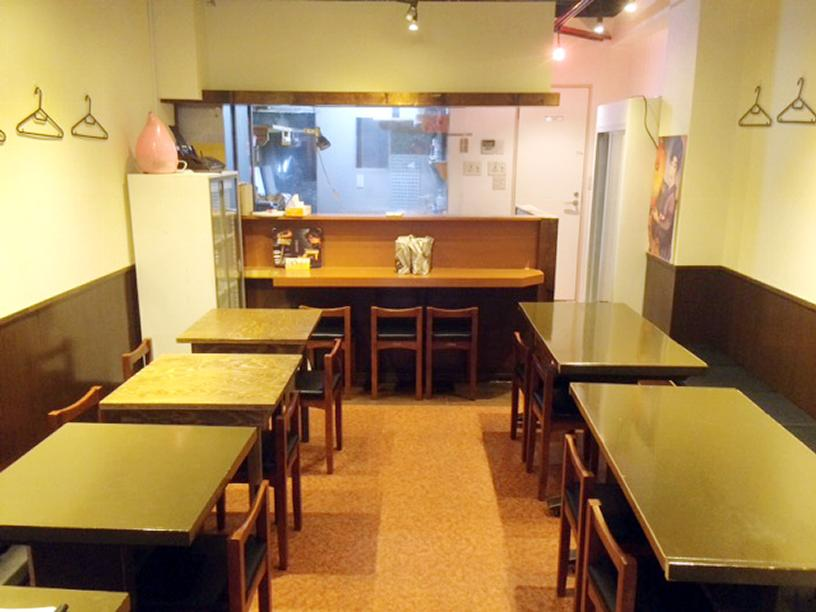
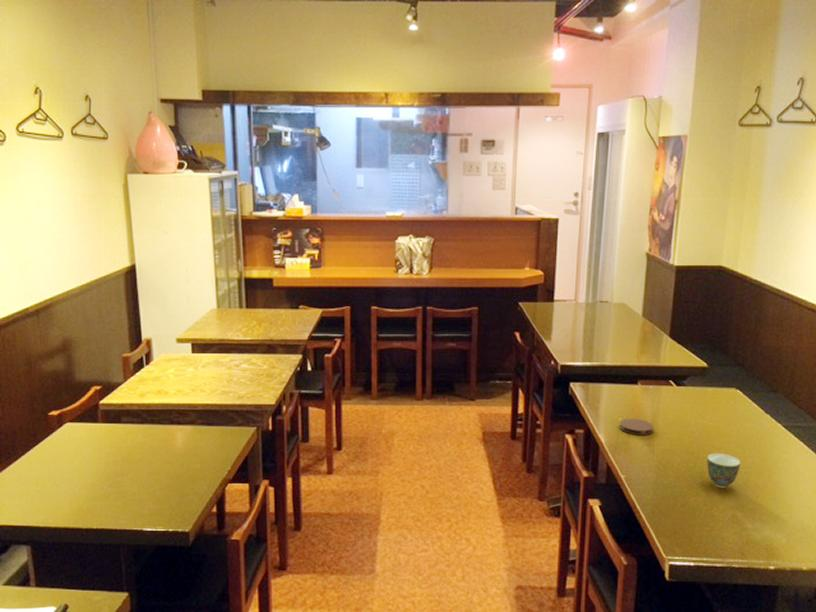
+ teacup (722, 467)
+ coaster (636, 426)
